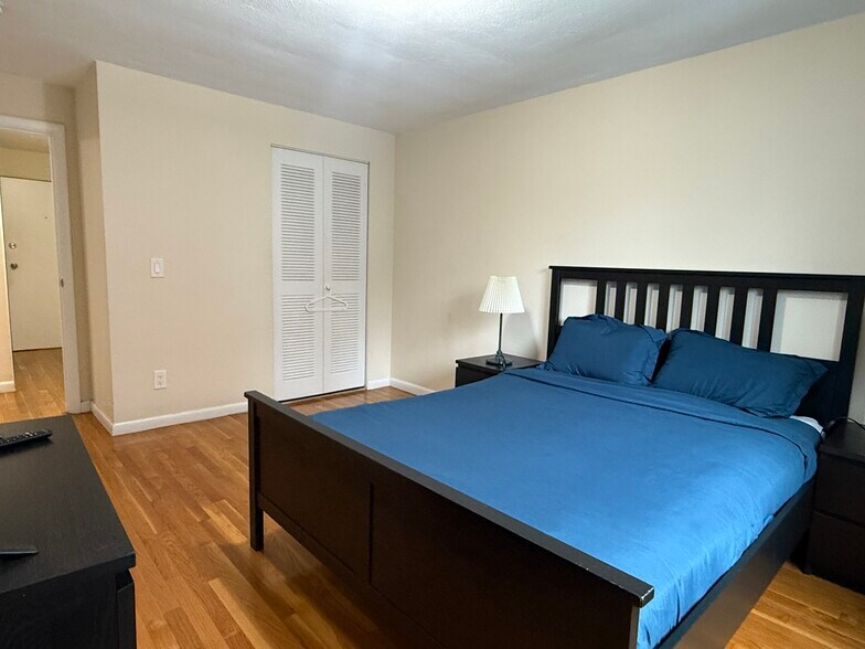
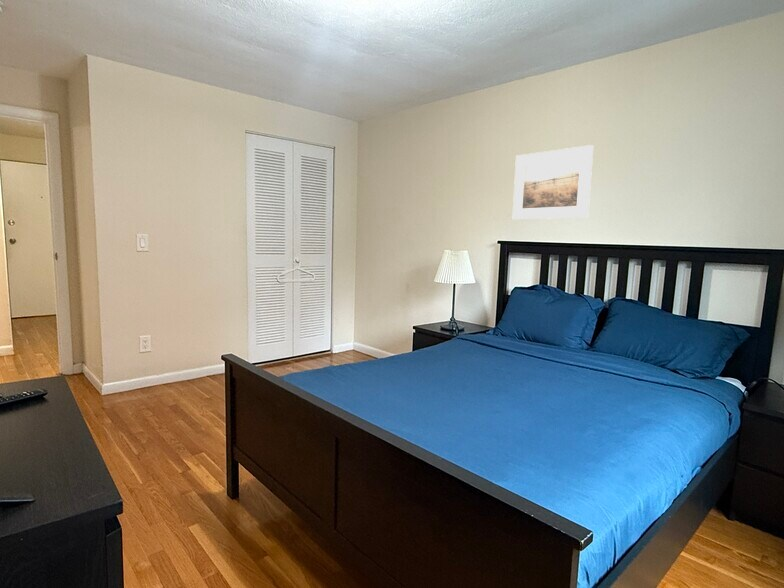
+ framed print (550, 184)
